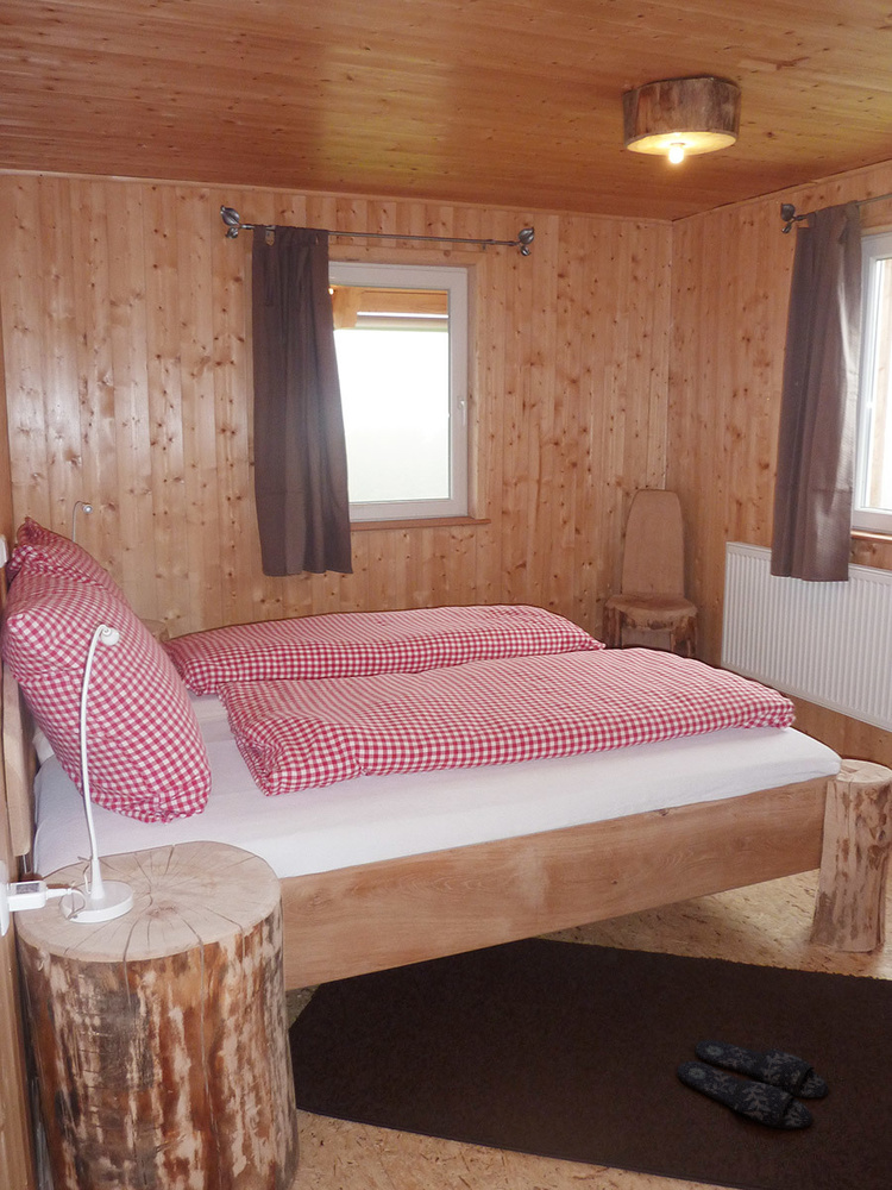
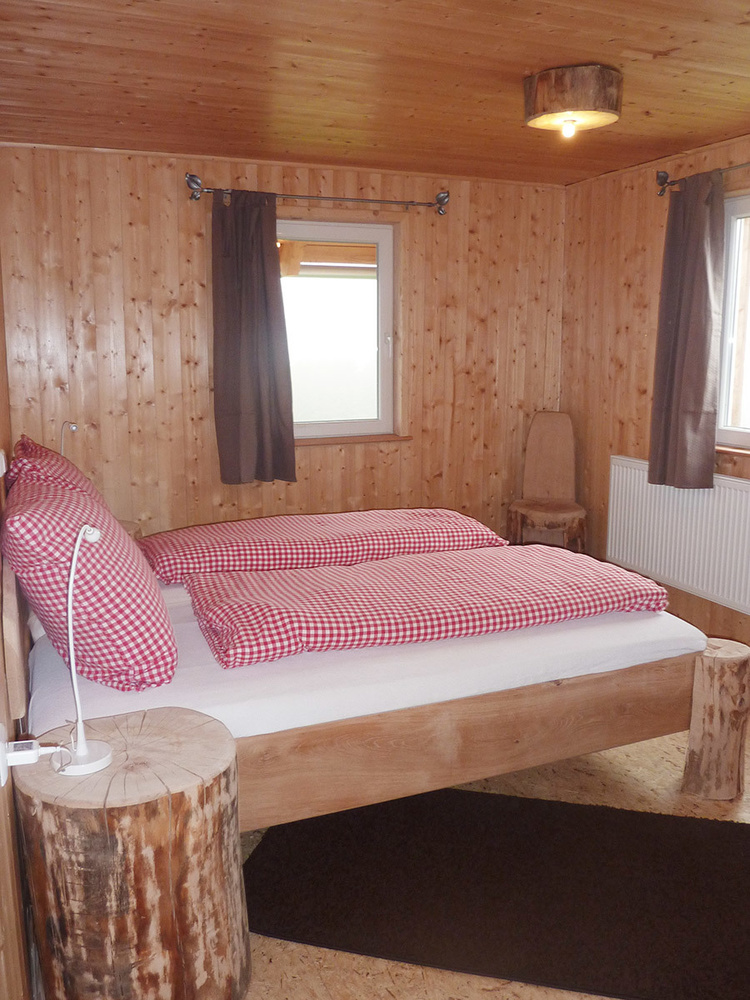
- slippers (750, 1075)
